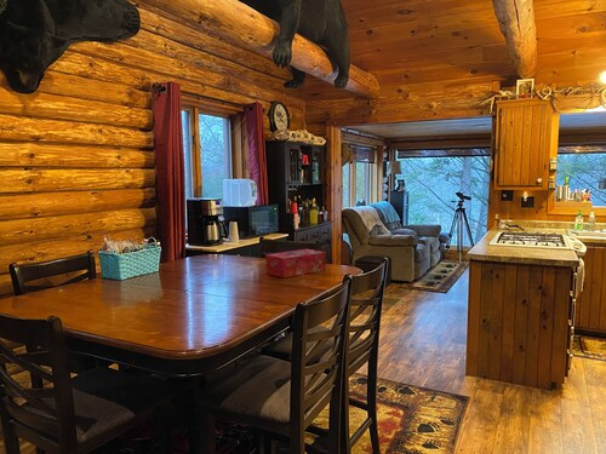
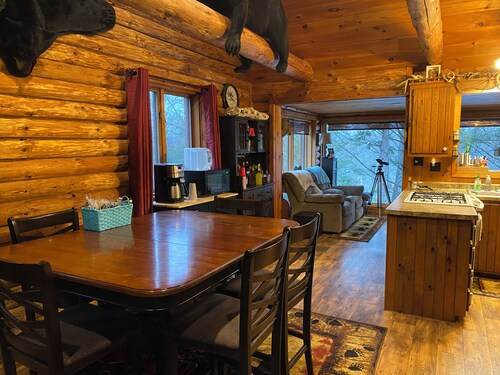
- tissue box (296, 262)
